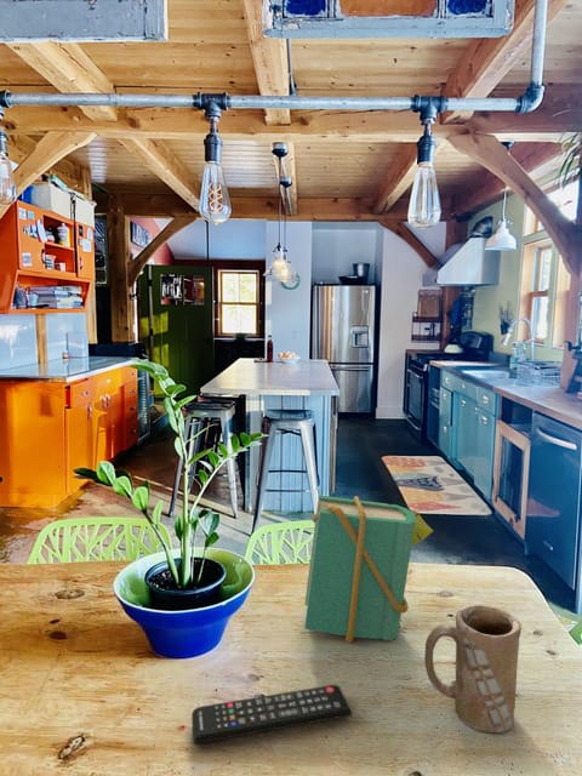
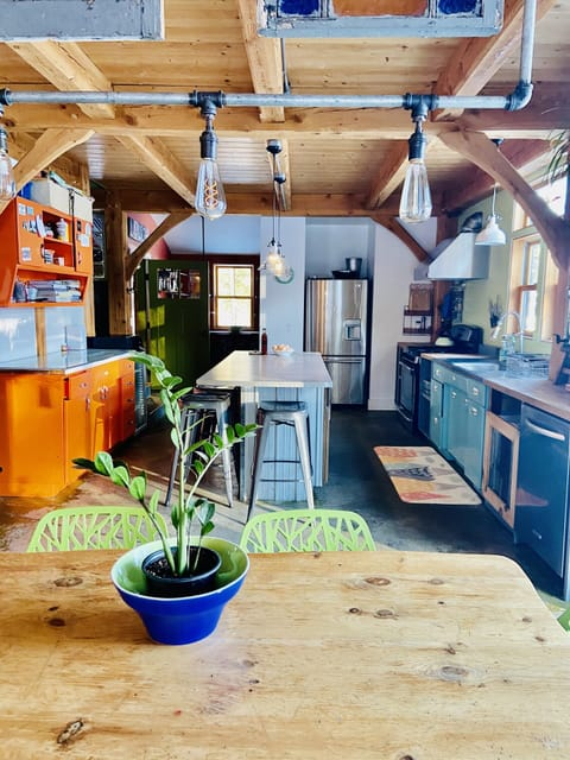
- book (373, 560)
- mug (473, 667)
- remote control (272, 714)
